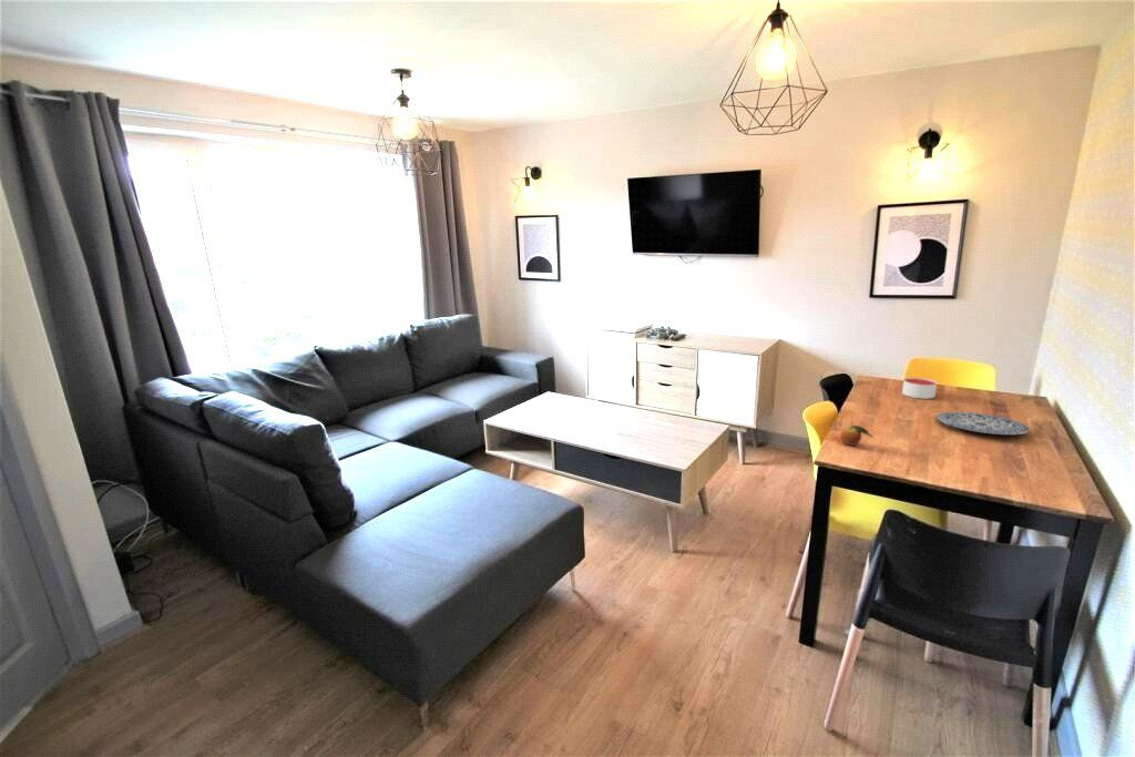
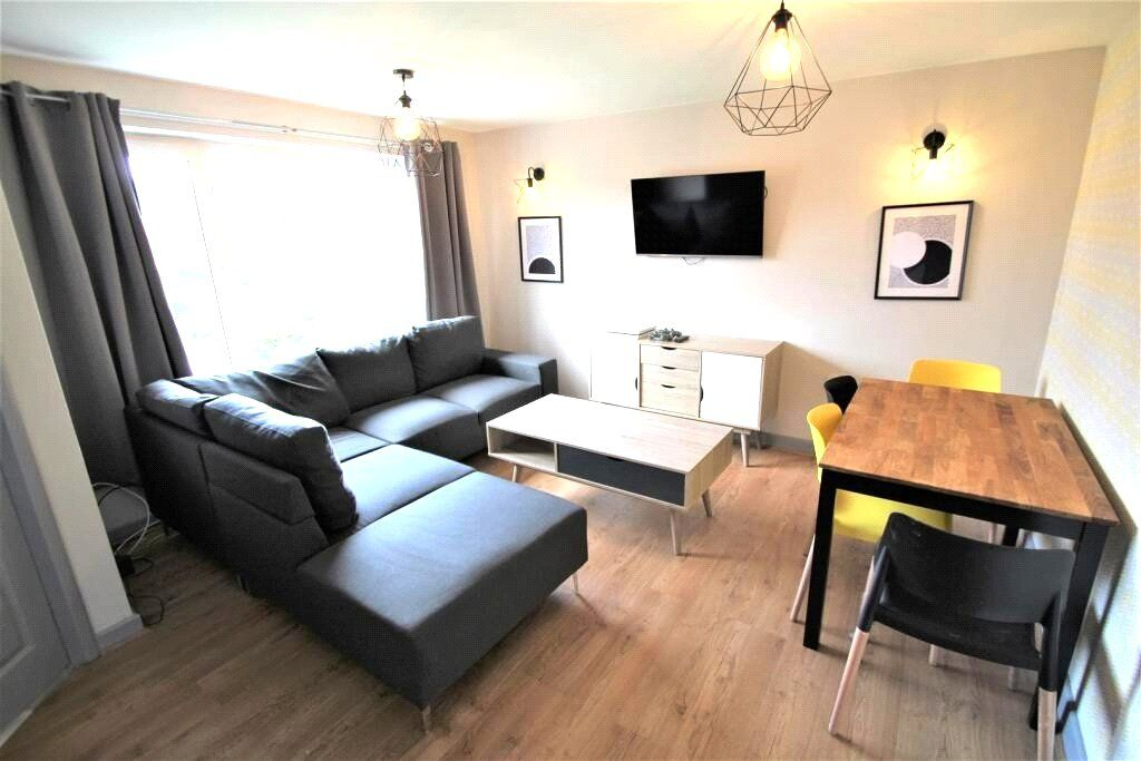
- plate (981, 423)
- candle (919, 387)
- fruit (857, 433)
